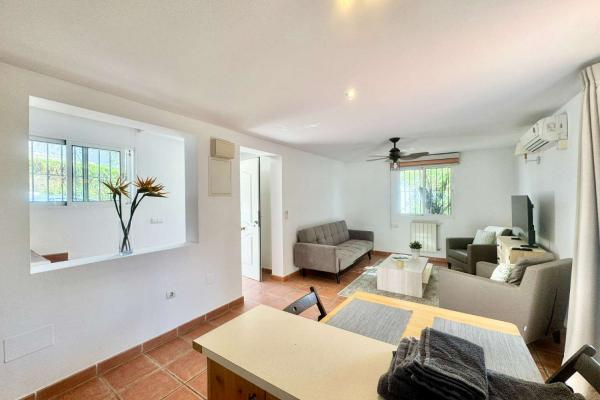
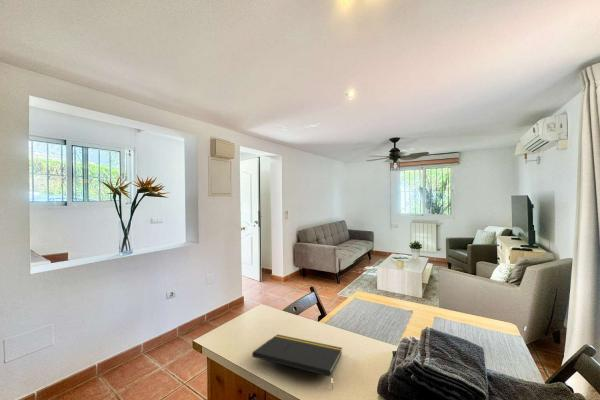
+ notepad (299, 352)
